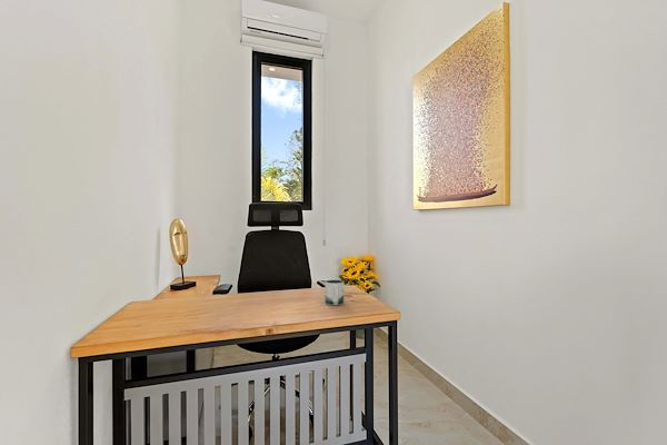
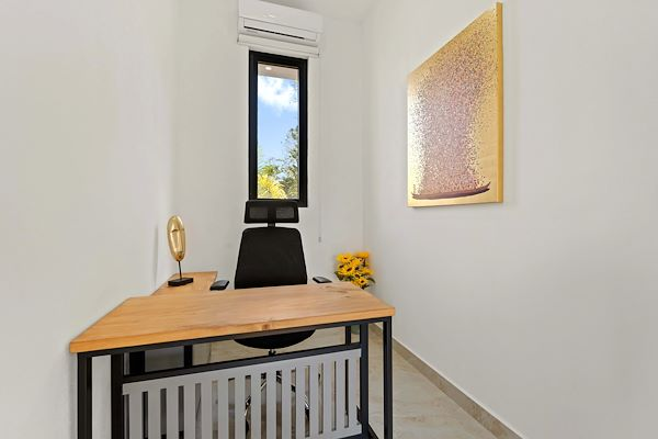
- mug (335, 293)
